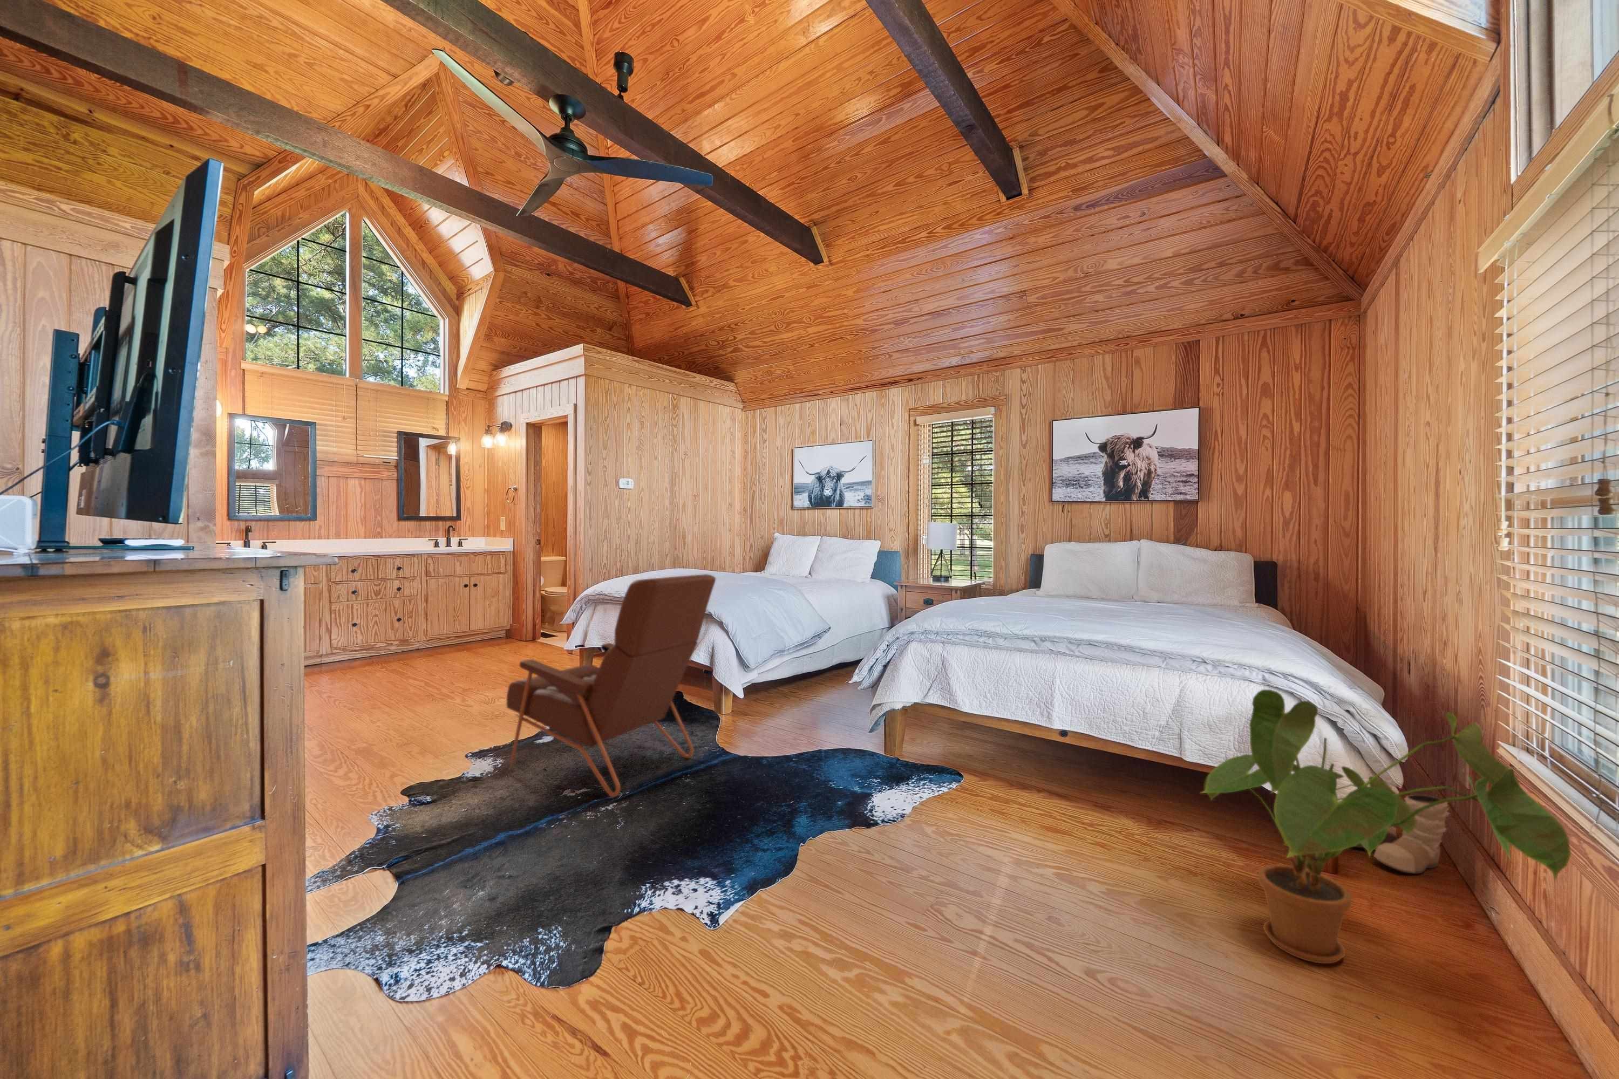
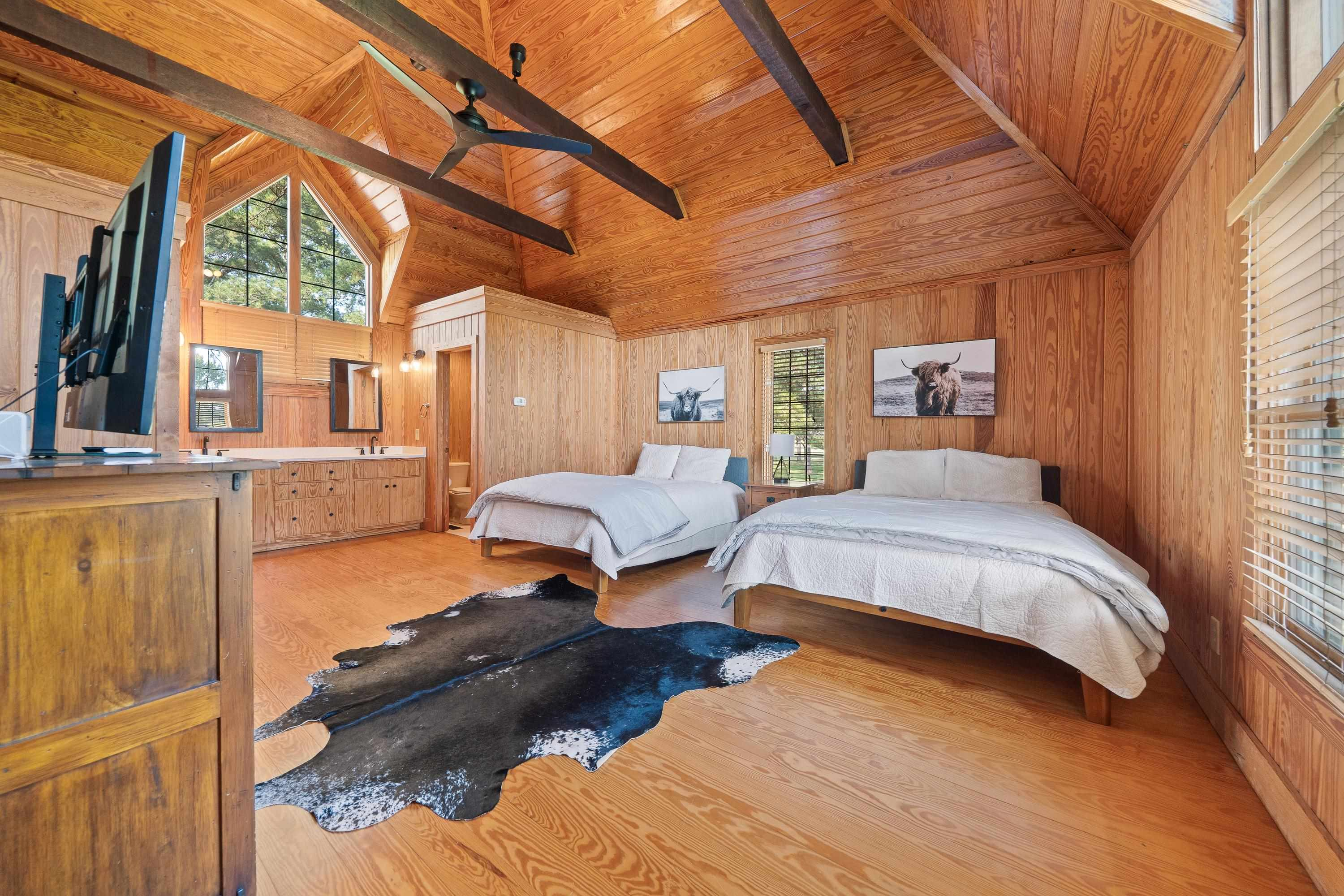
- boots (1388, 829)
- house plant (1348, 835)
- armchair (612, 671)
